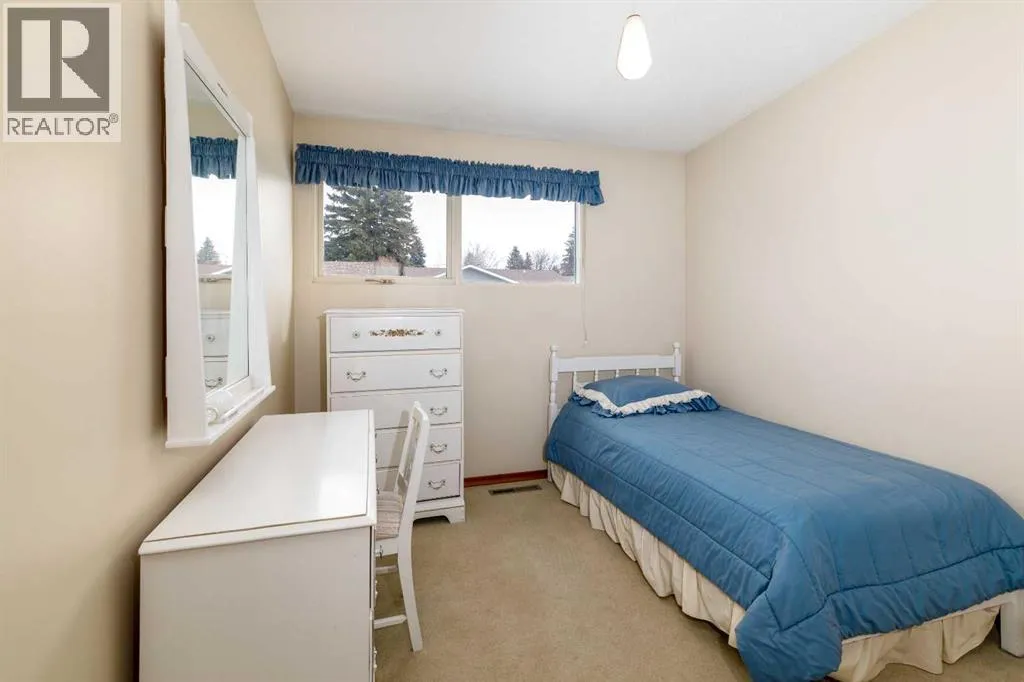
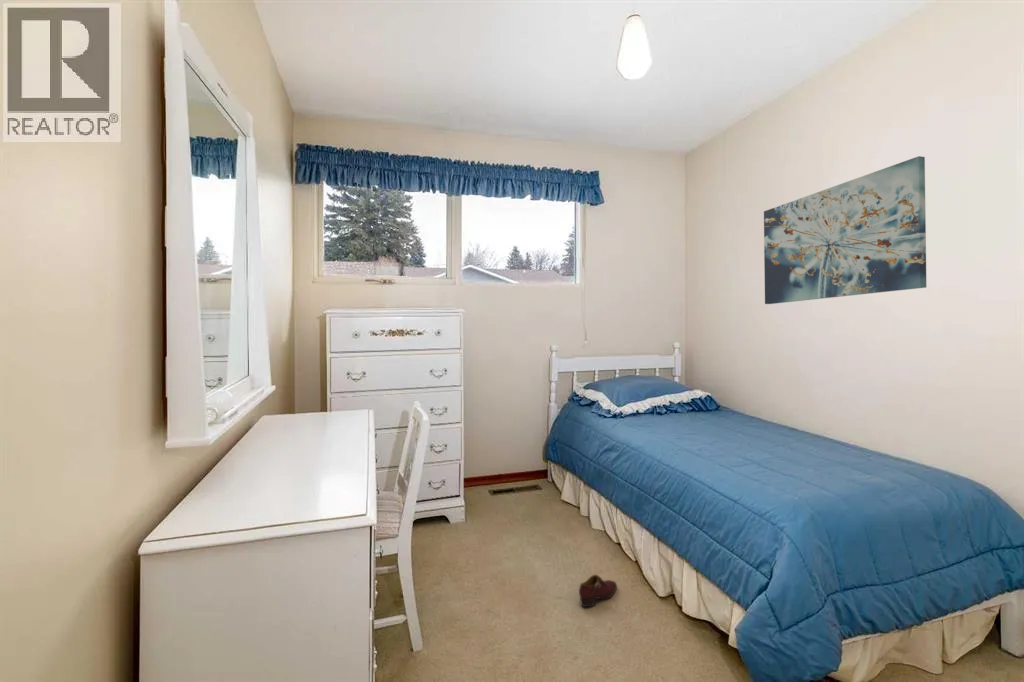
+ wall art (831, 242)
+ shoe (599, 586)
